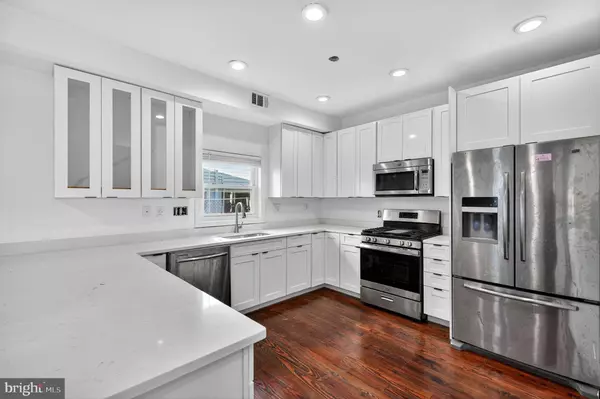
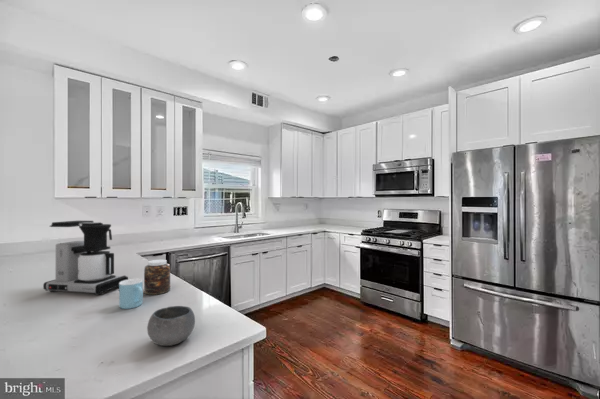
+ mug (133, 294)
+ coffee maker (87, 255)
+ bowl (172, 326)
+ jar (157, 276)
